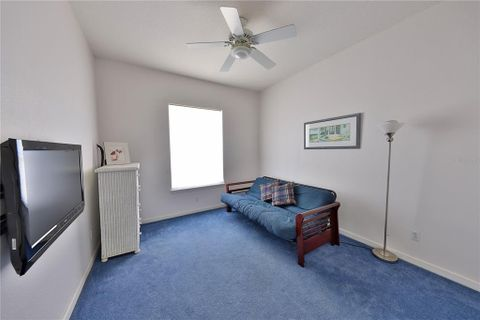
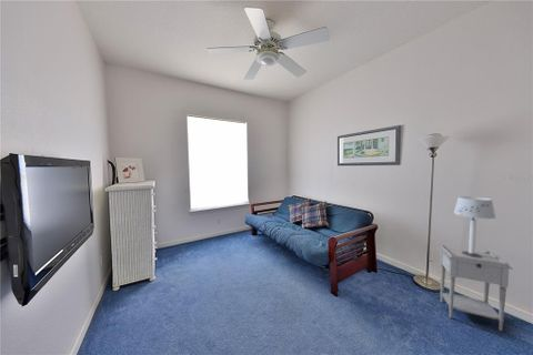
+ nightstand (469, 278)
+ table lamp (472, 226)
